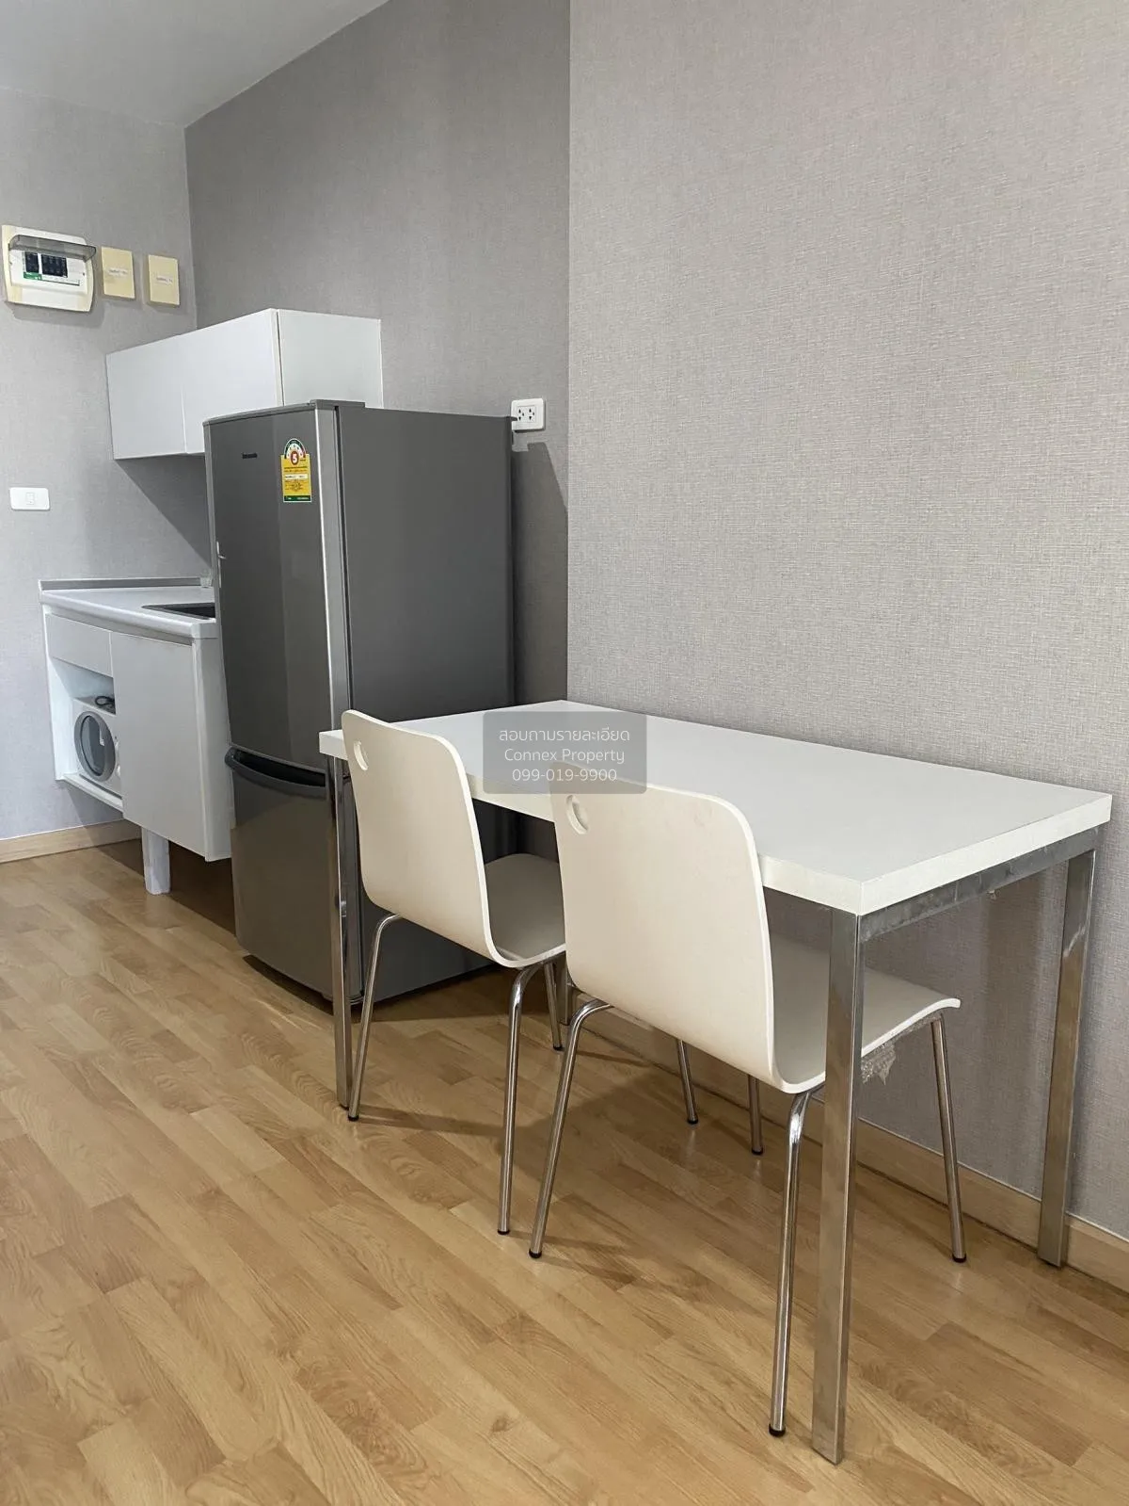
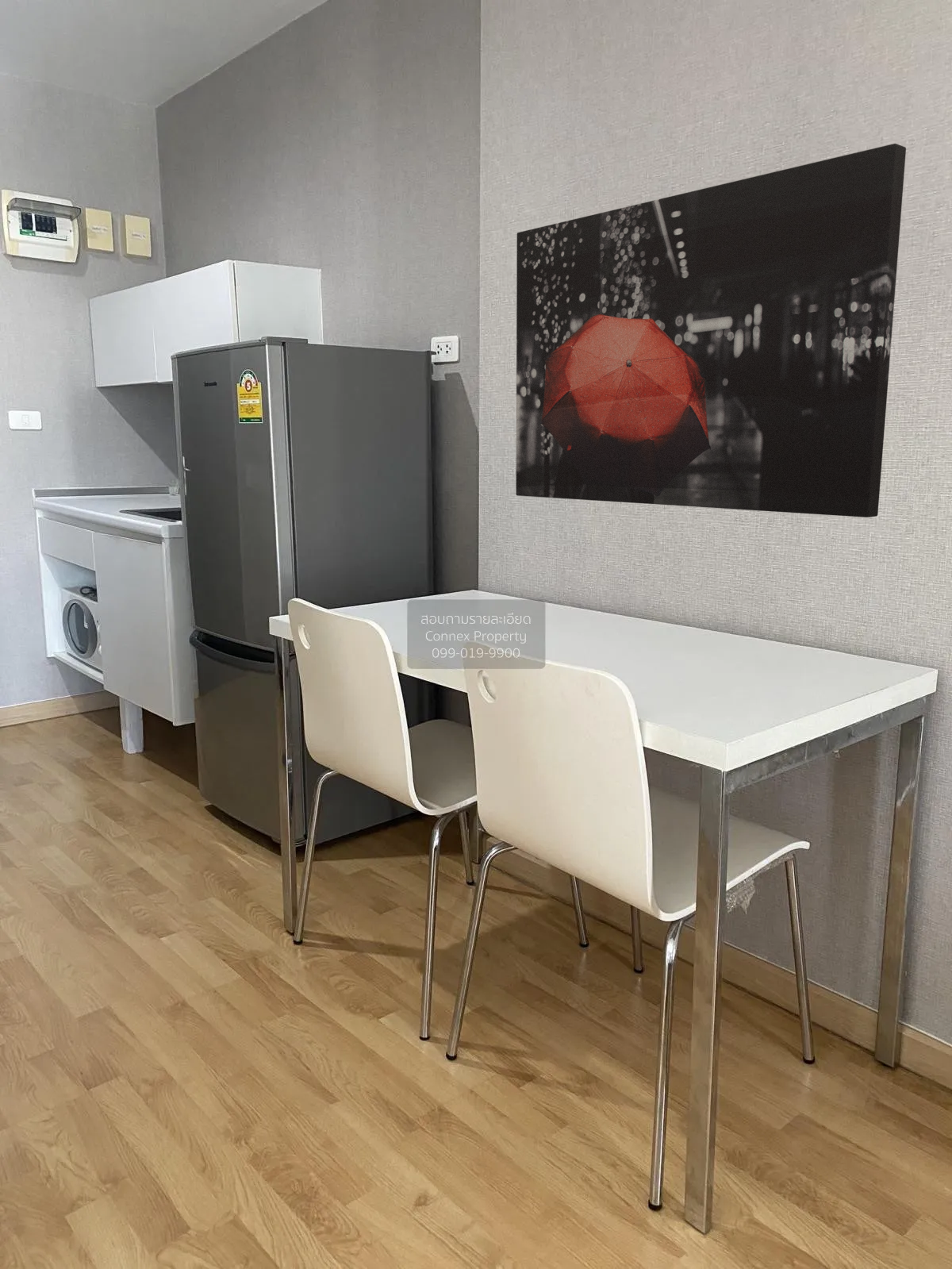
+ wall art (673, 355)
